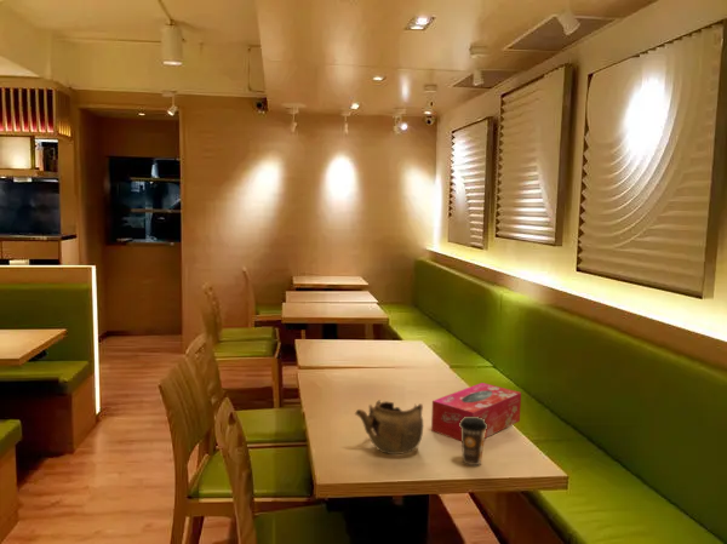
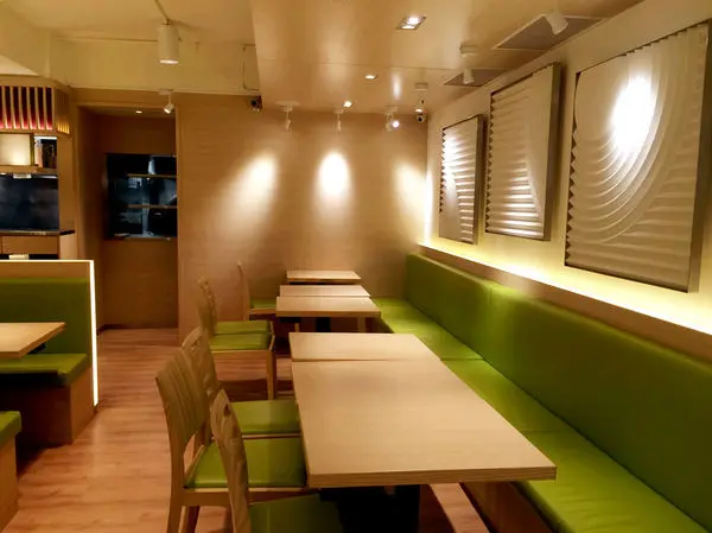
- coffee cup (473, 440)
- tissue box (476, 411)
- teapot (388, 424)
